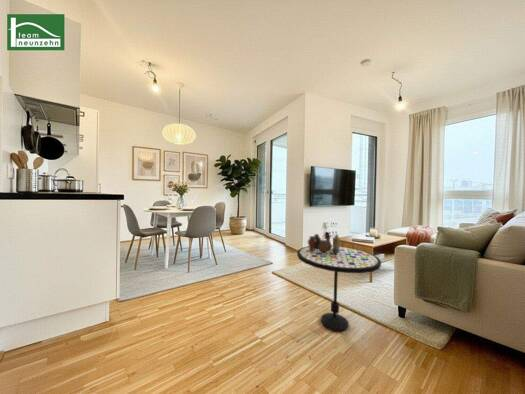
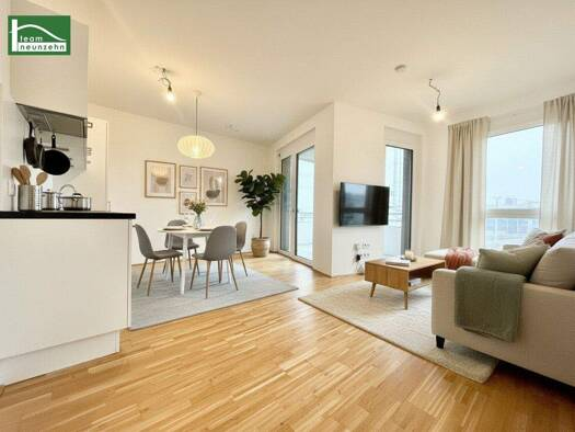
- side table (335, 288)
- vase (324, 242)
